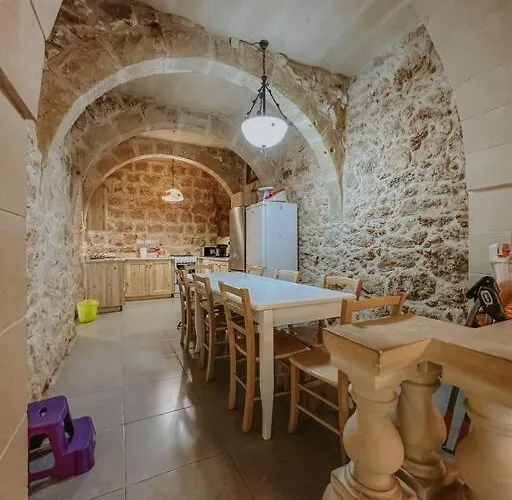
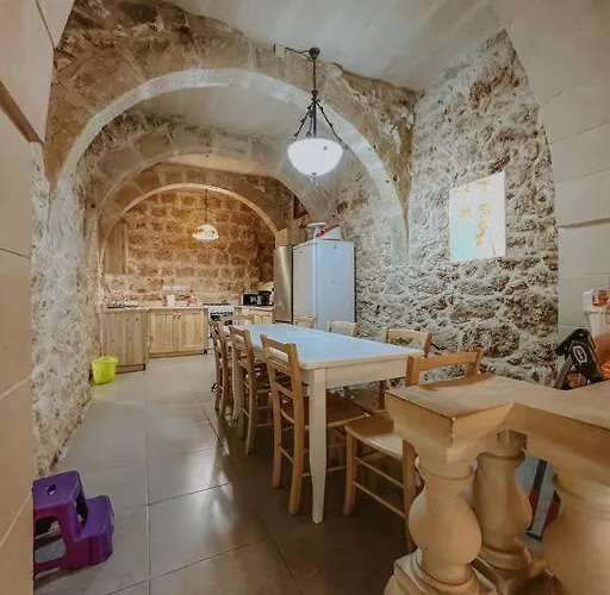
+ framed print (475, 220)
